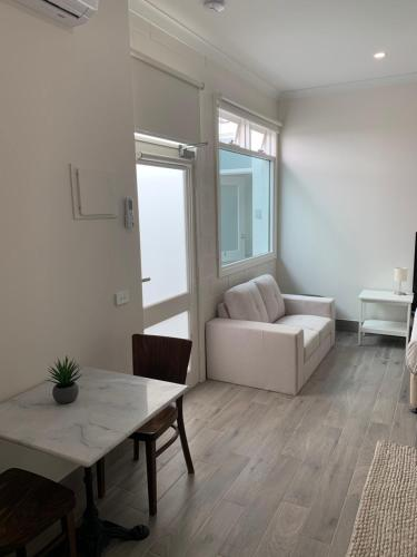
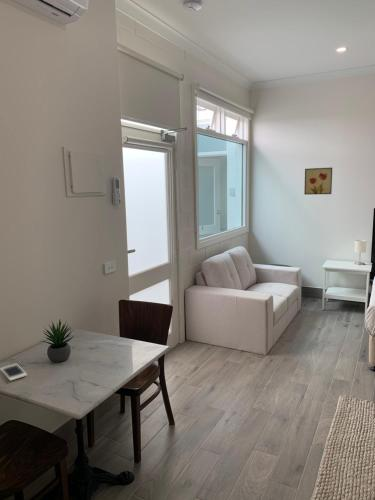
+ cell phone (13, 371)
+ wall art (318, 181)
